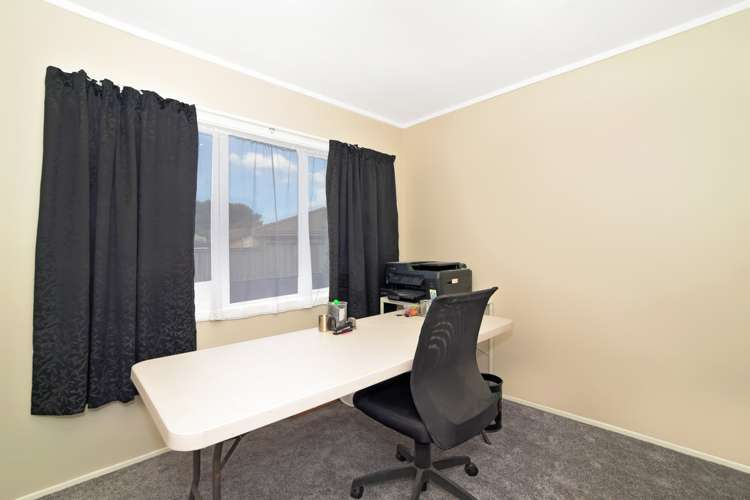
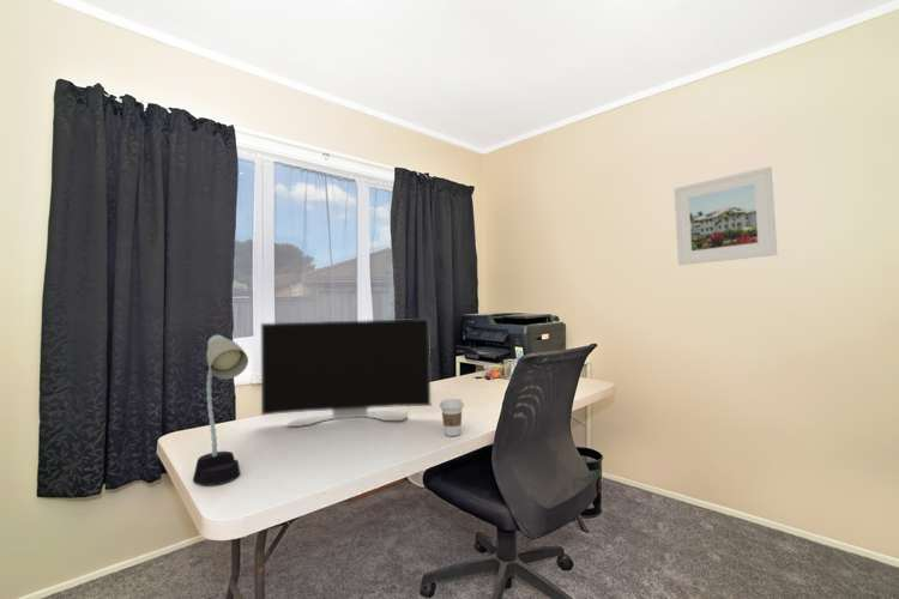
+ desk lamp (211, 406)
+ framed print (722, 219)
+ computer monitor (348, 369)
+ coffee cup (452, 417)
